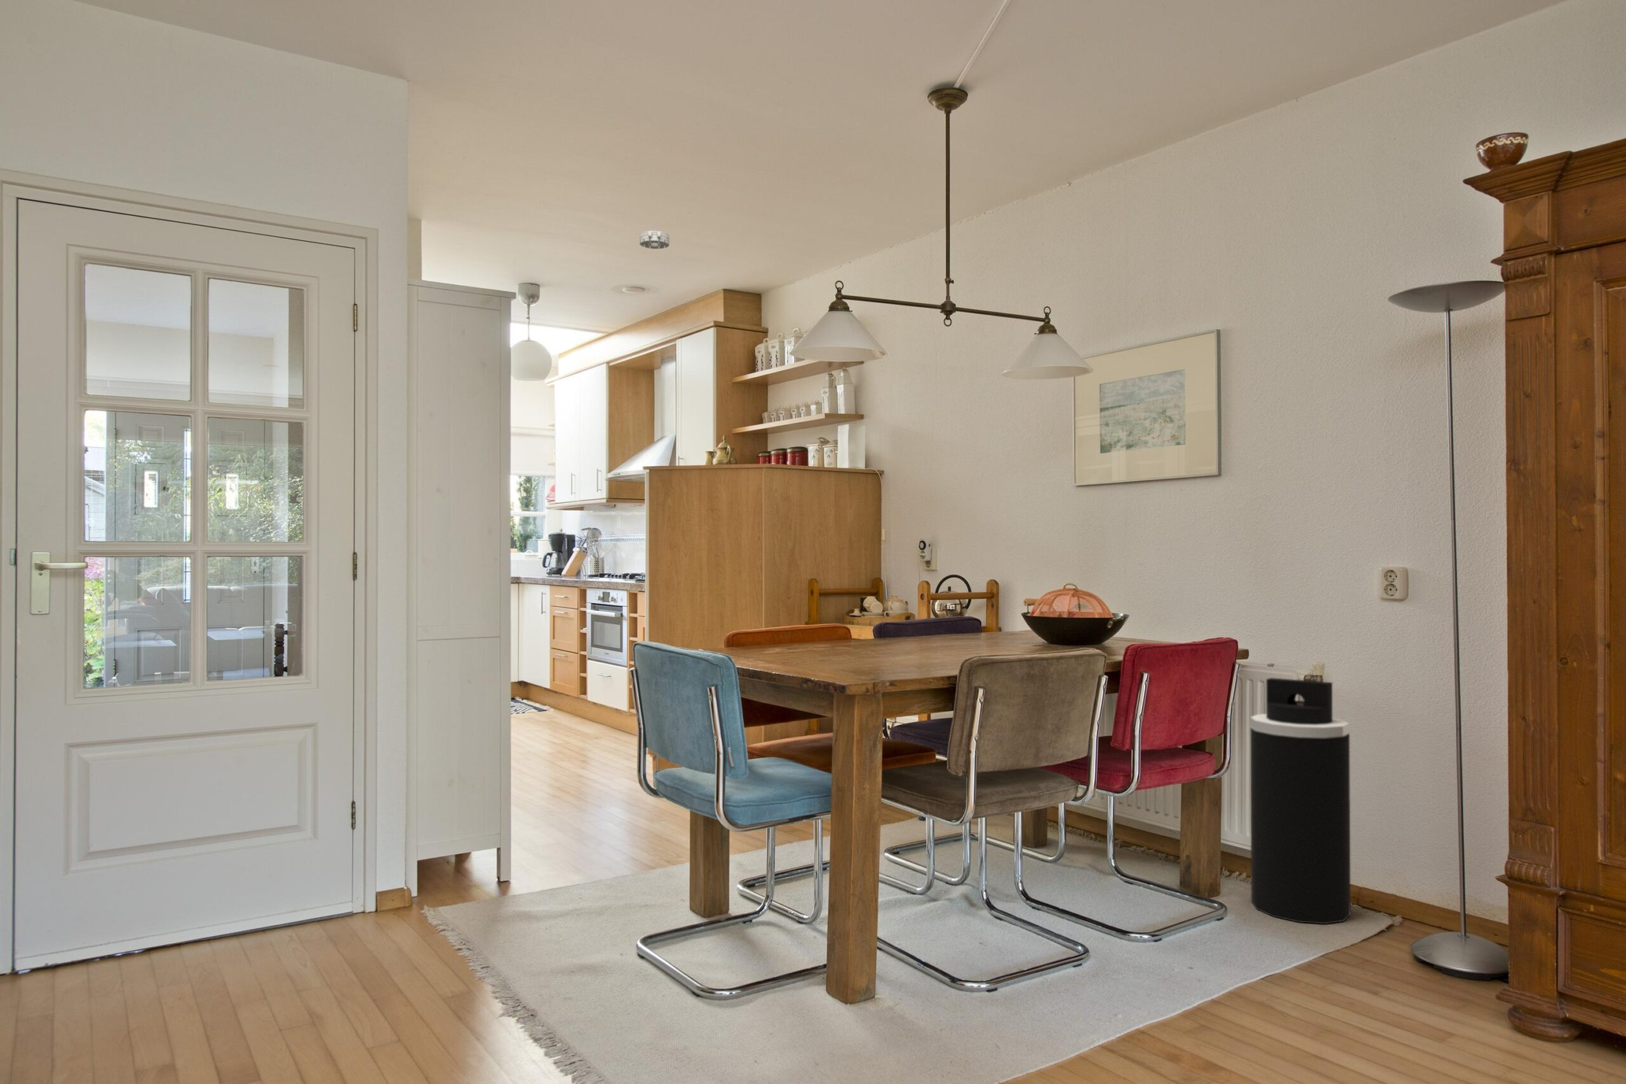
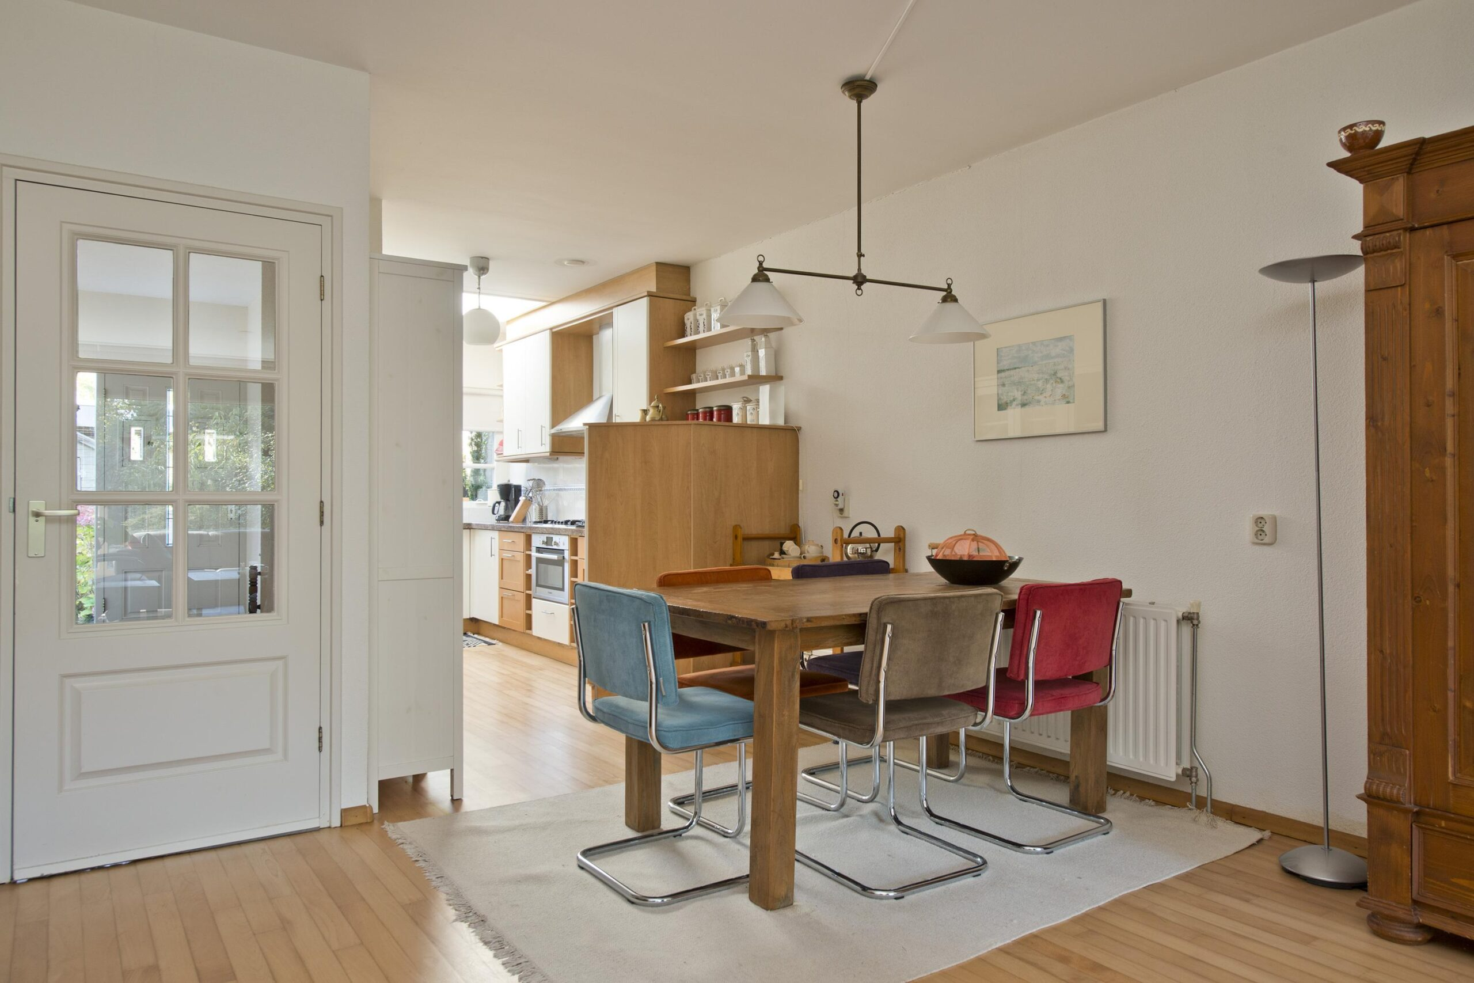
- smoke detector (655, 238)
- trash can (1299, 794)
